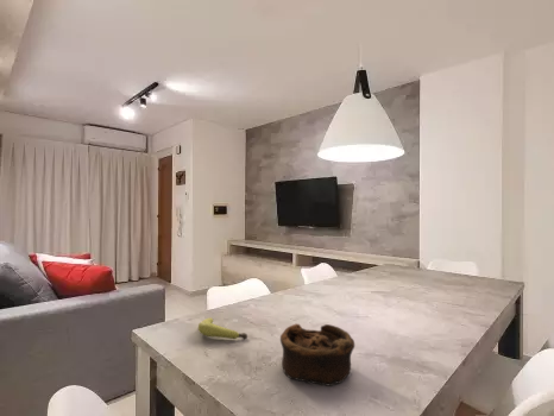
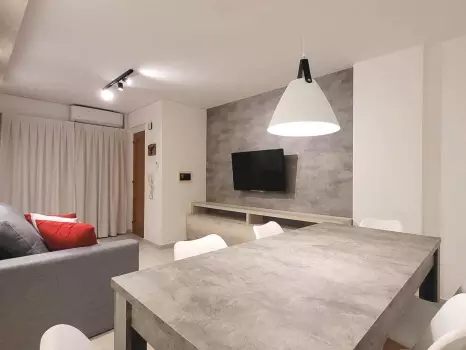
- banana (215, 326)
- bowl (316, 351)
